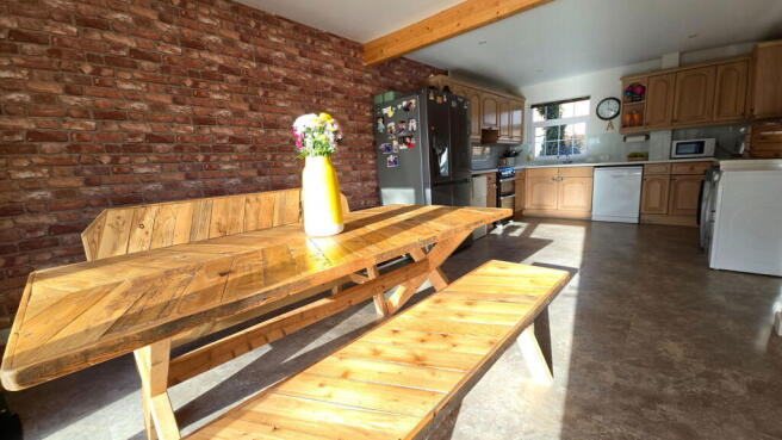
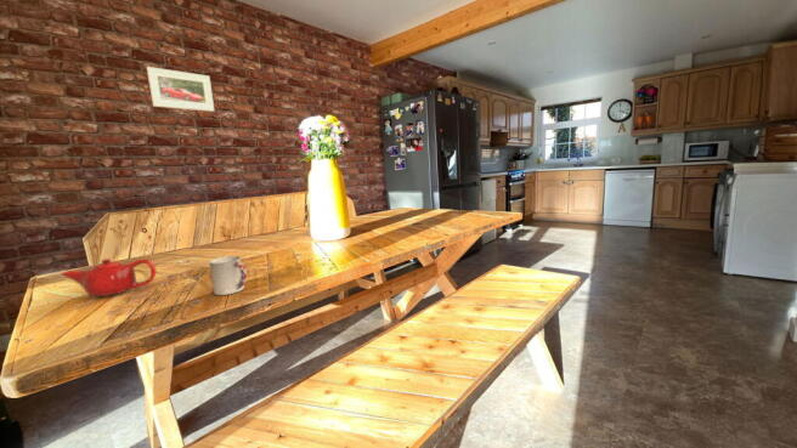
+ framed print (182, 90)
+ cup (231, 274)
+ teapot (111, 276)
